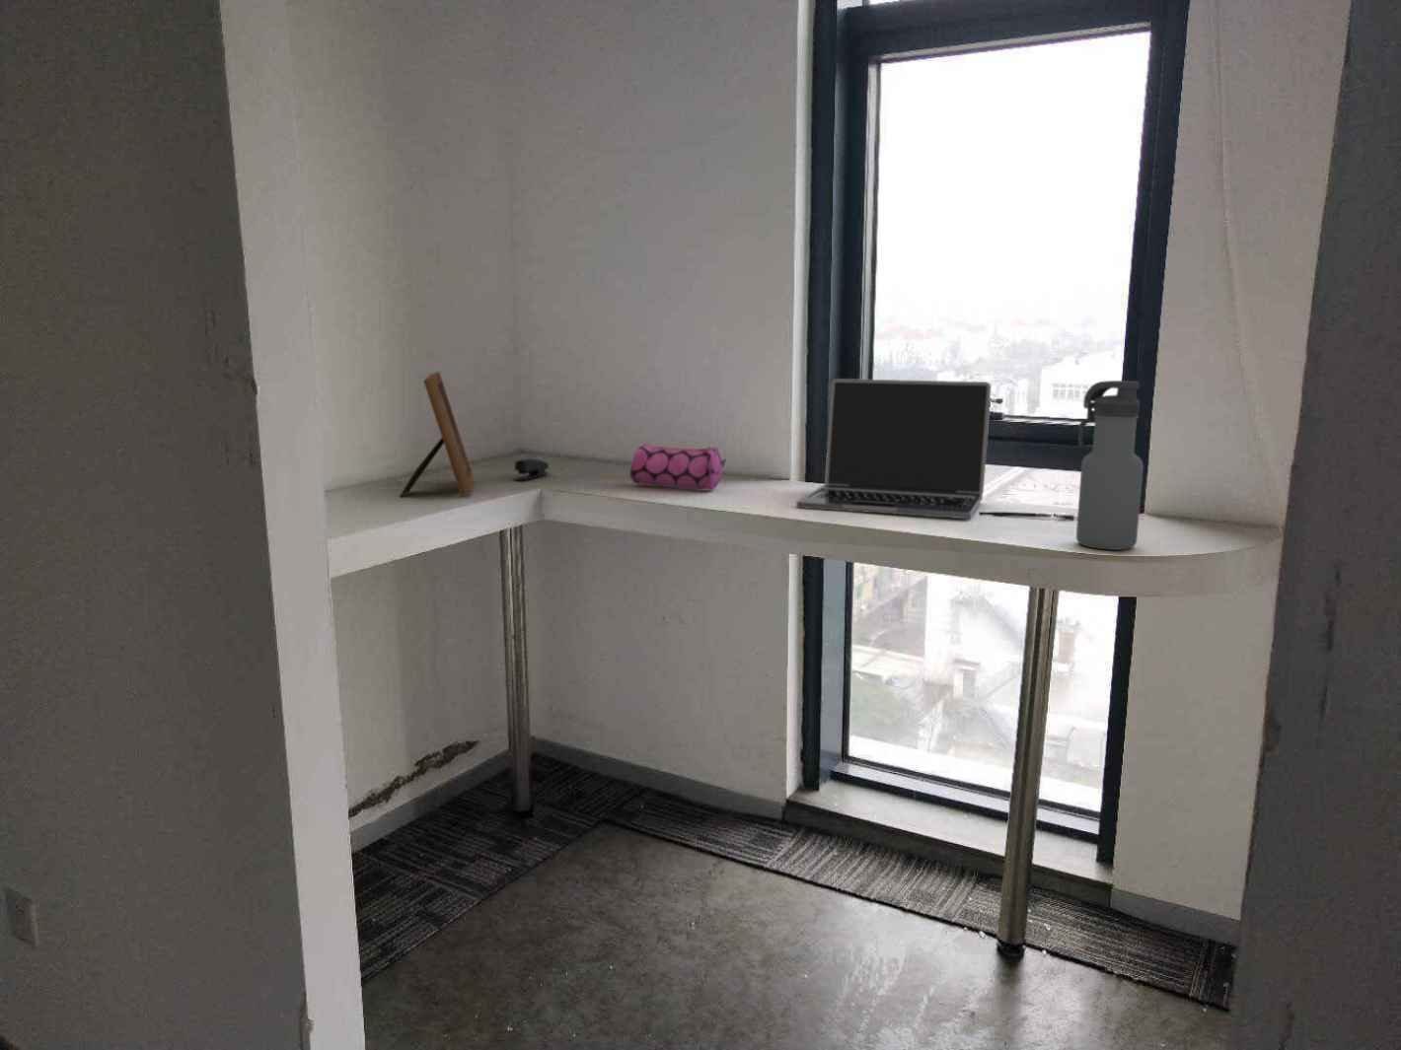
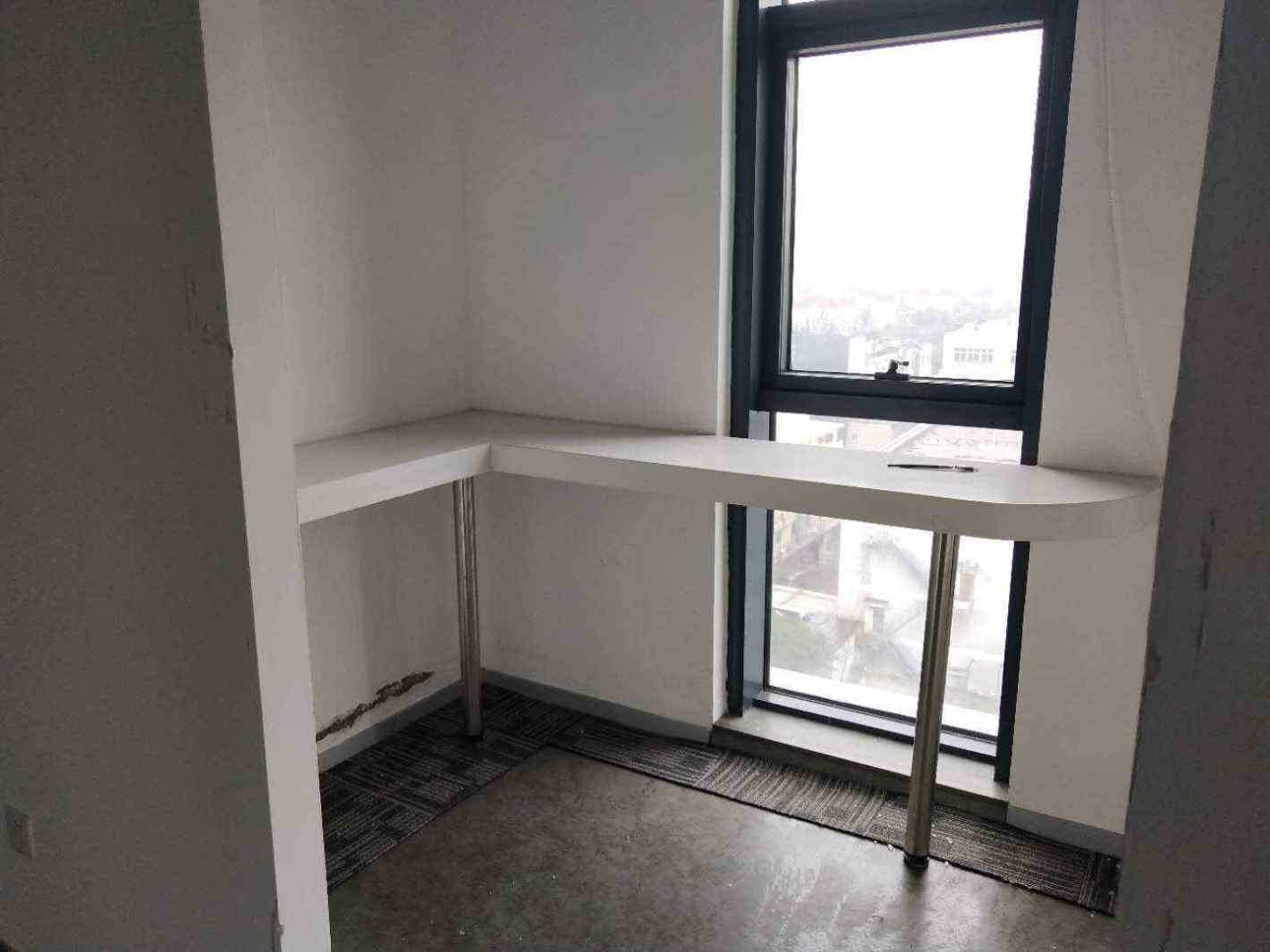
- water bottle (1111, 463)
- pencil case (676, 464)
- laptop (895, 443)
- stapler (532, 467)
- picture frame (439, 429)
